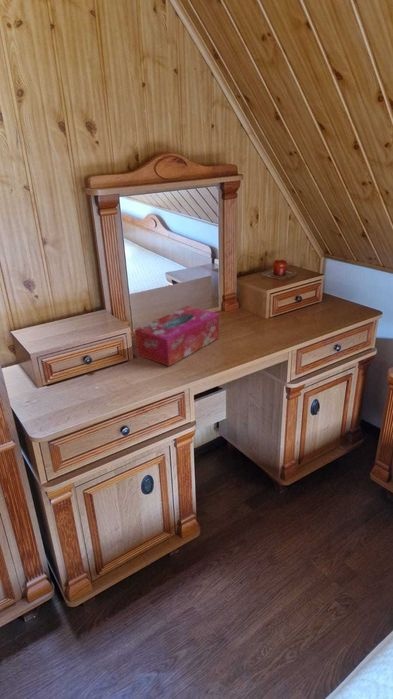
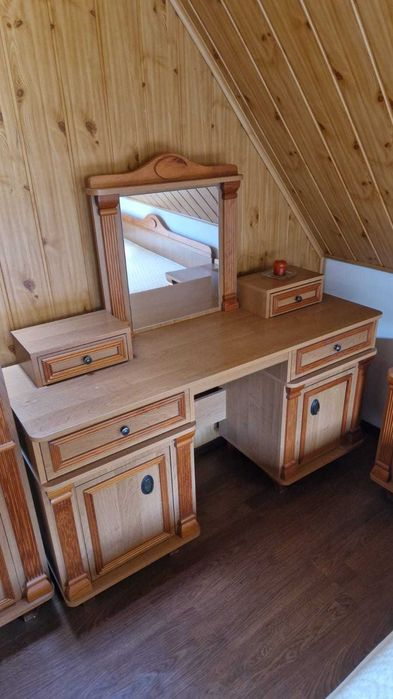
- tissue box (178, 333)
